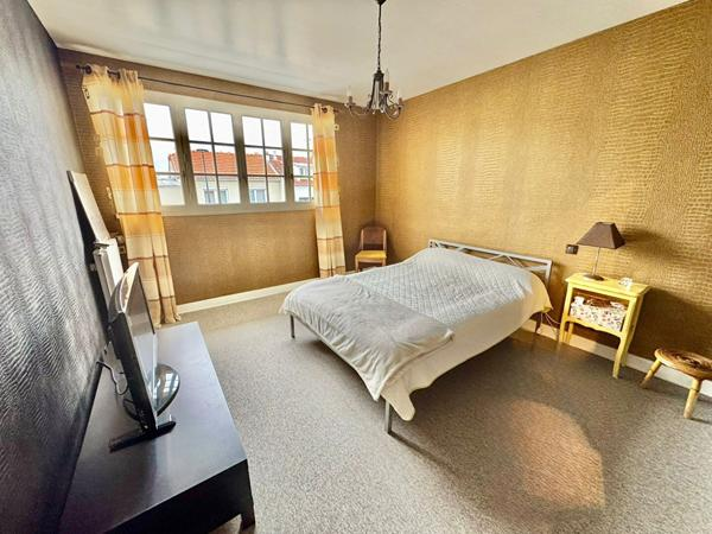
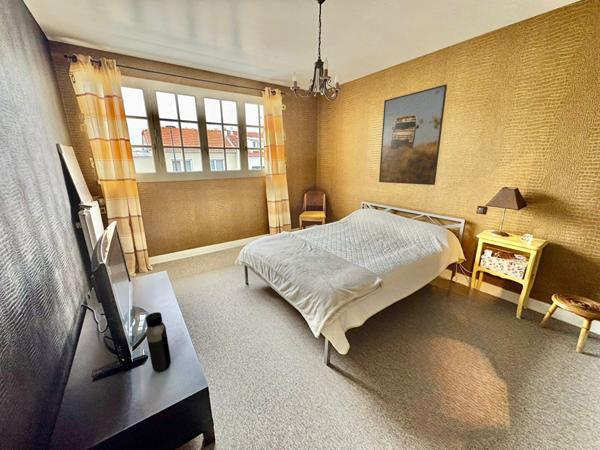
+ water bottle (158, 342)
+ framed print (408, 140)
